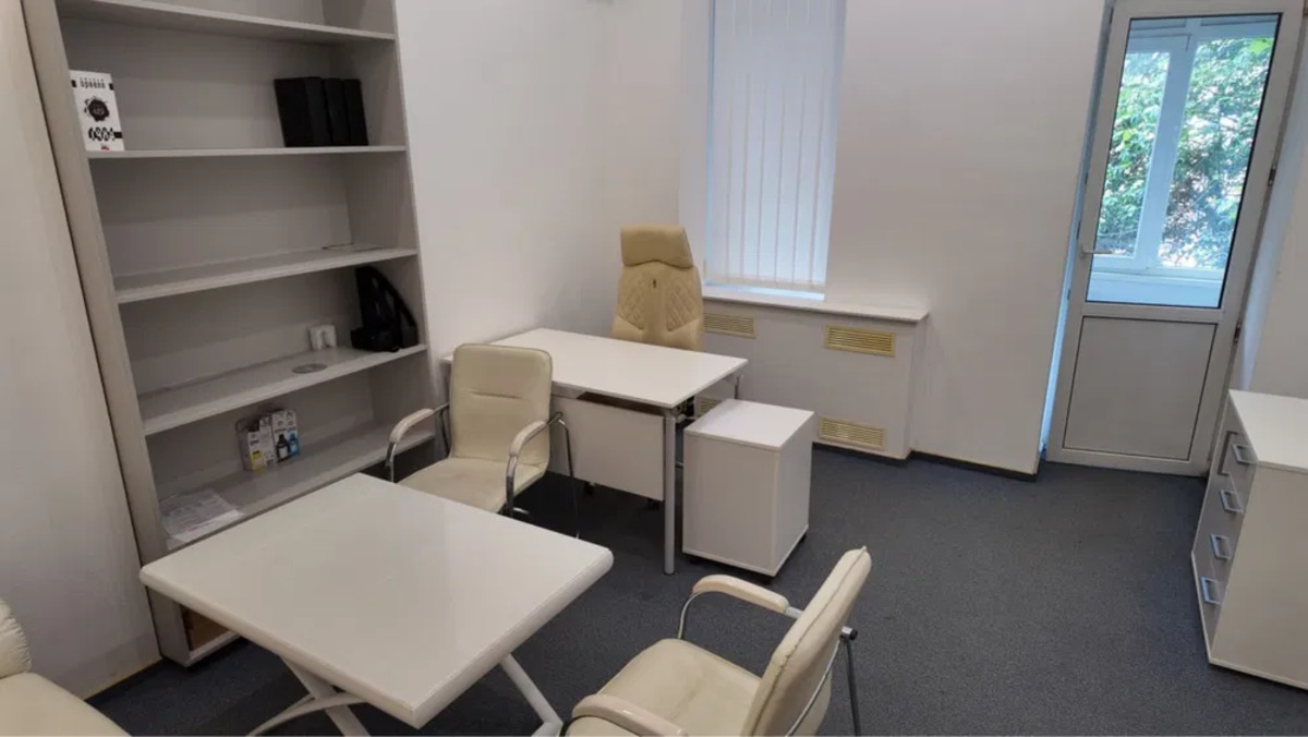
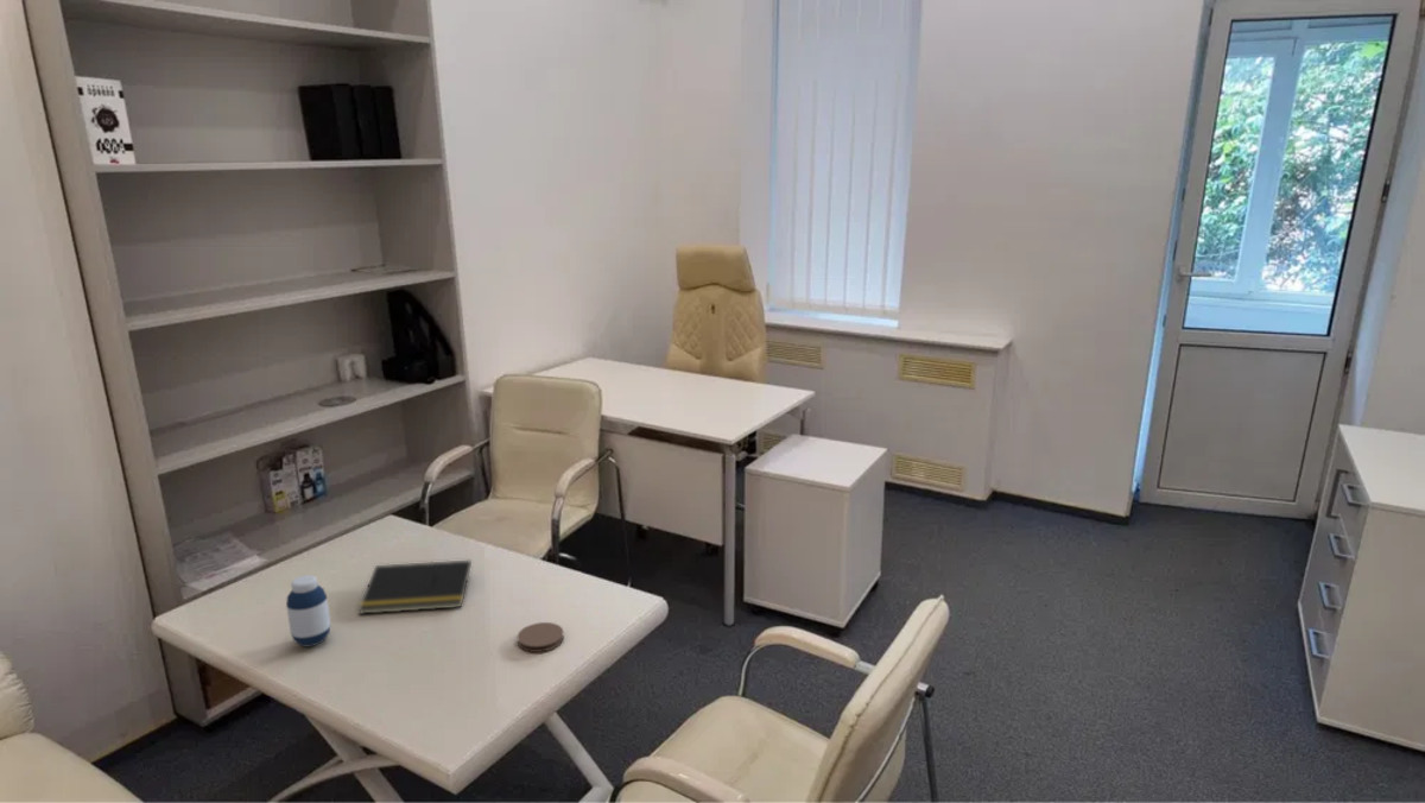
+ medicine bottle (308, 611)
+ notepad (417, 586)
+ coaster (540, 637)
